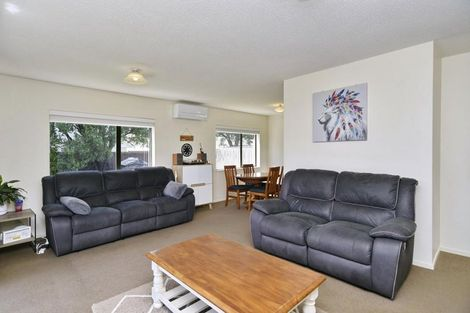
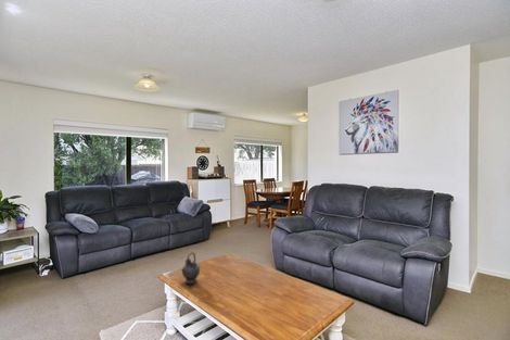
+ teapot (189, 267)
